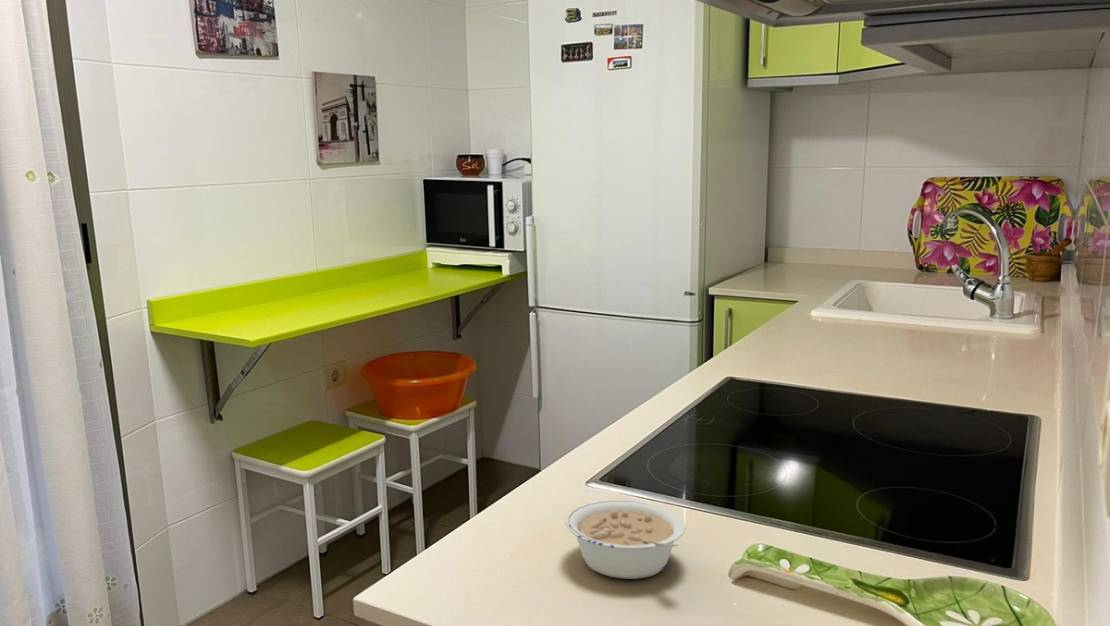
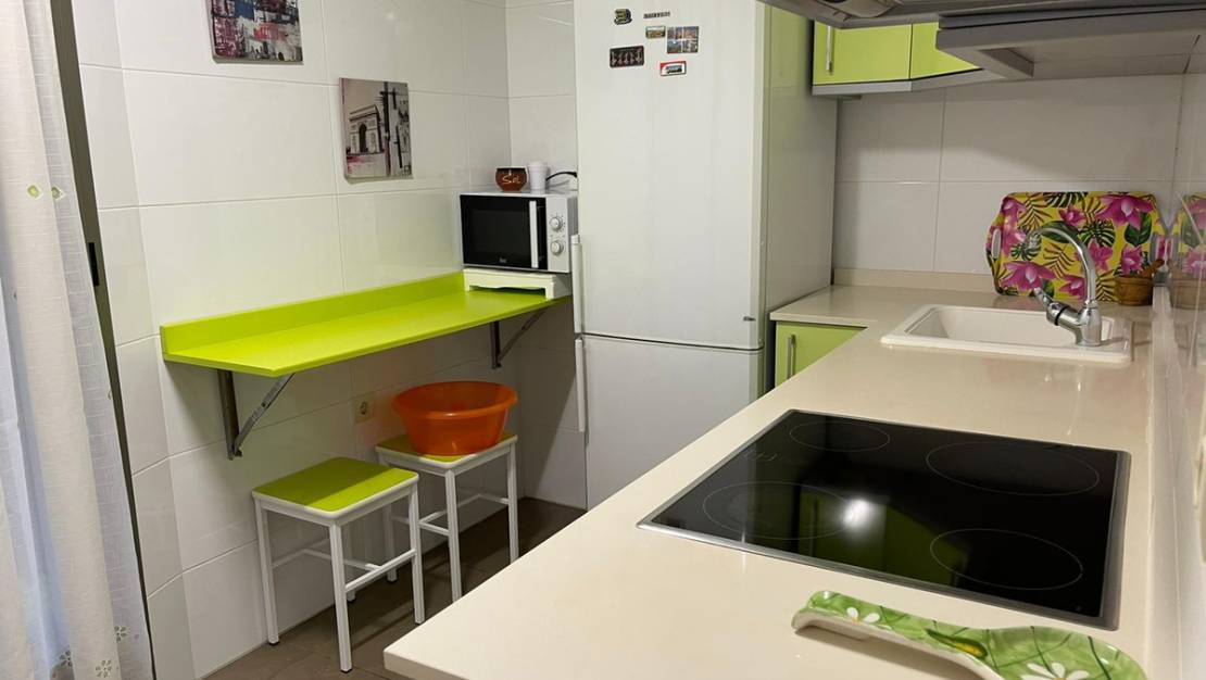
- legume (629, 538)
